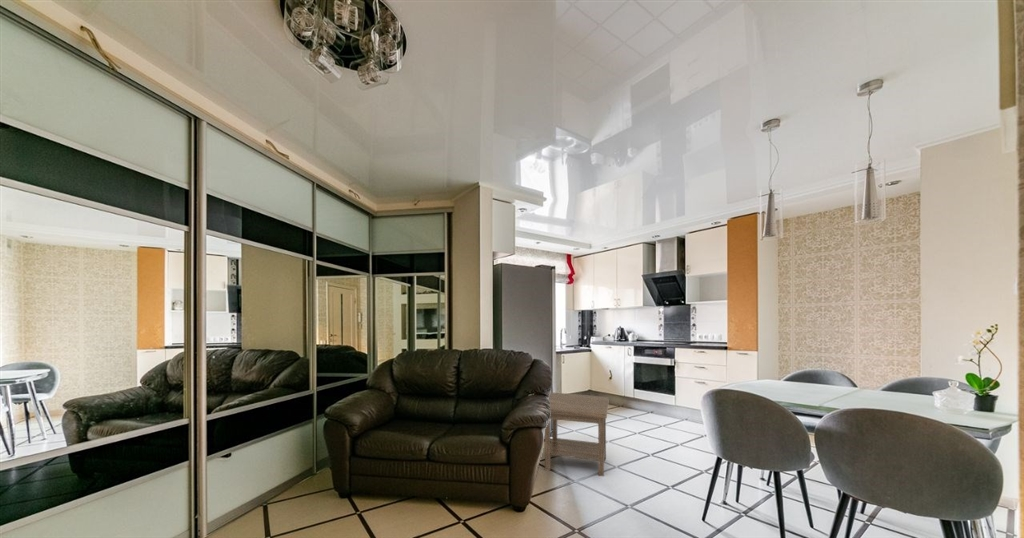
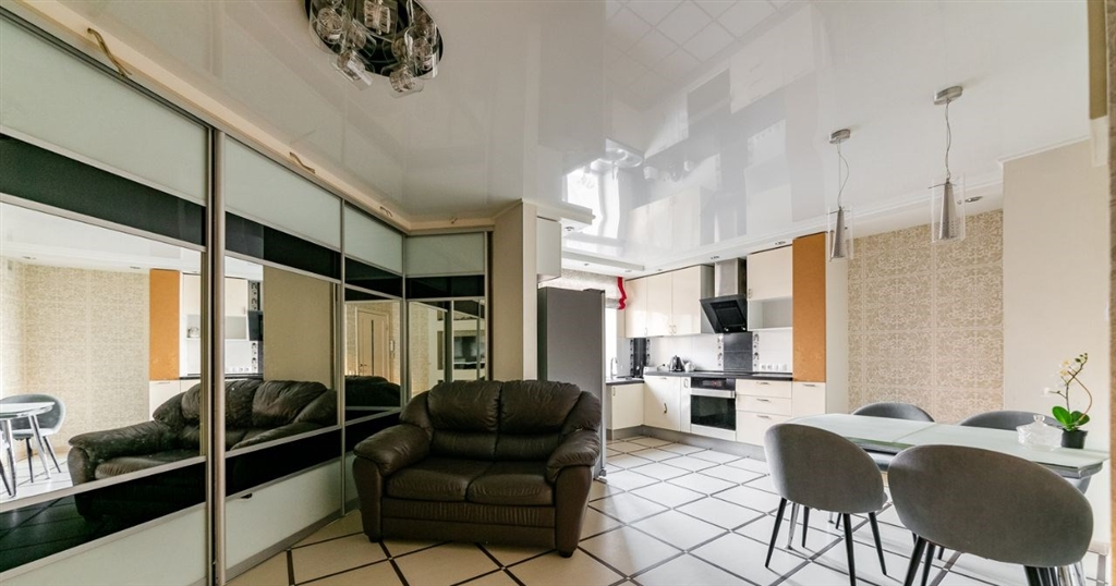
- side table (576, 440)
